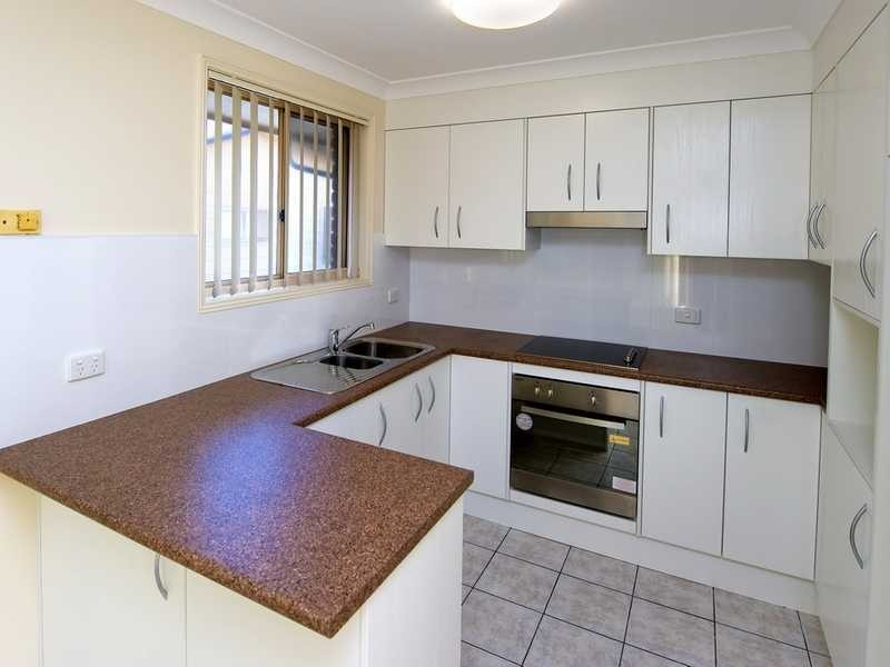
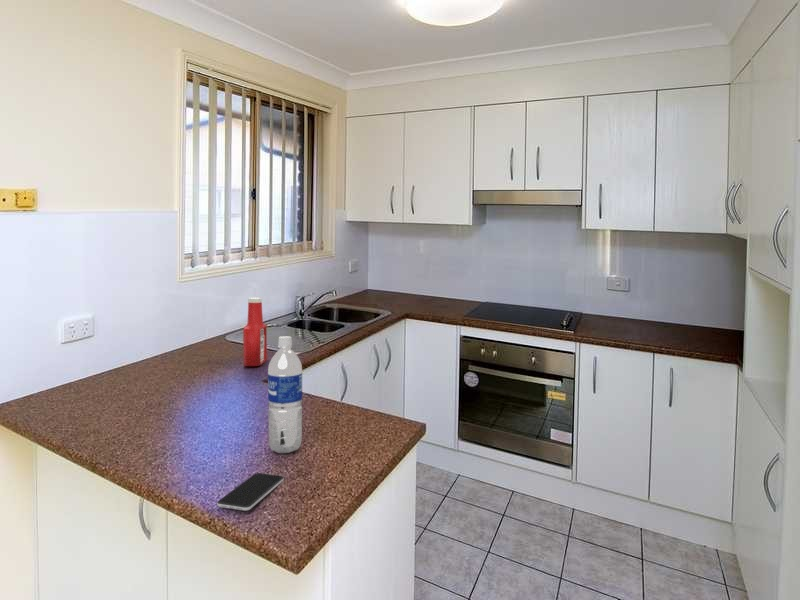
+ soap bottle (255, 330)
+ smartphone (252, 490)
+ water bottle (285, 393)
